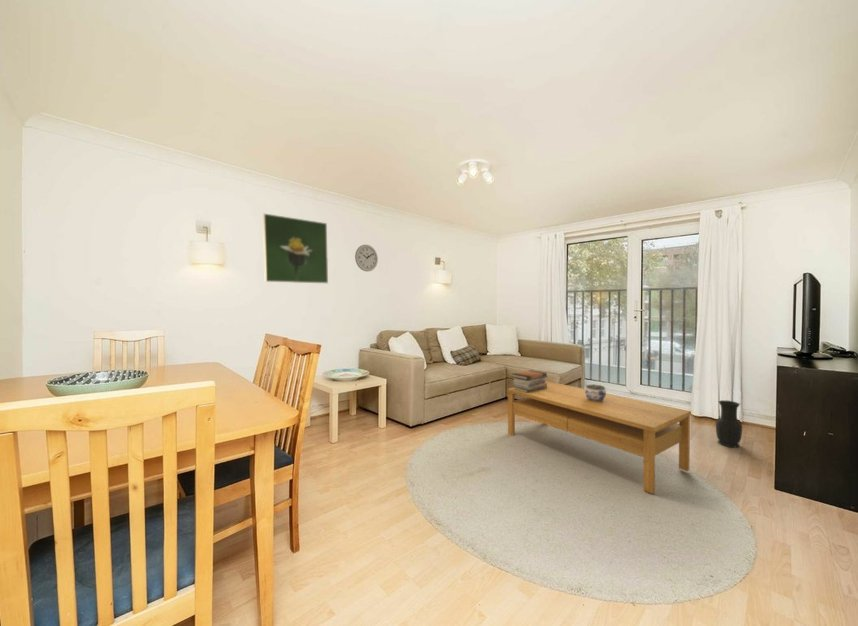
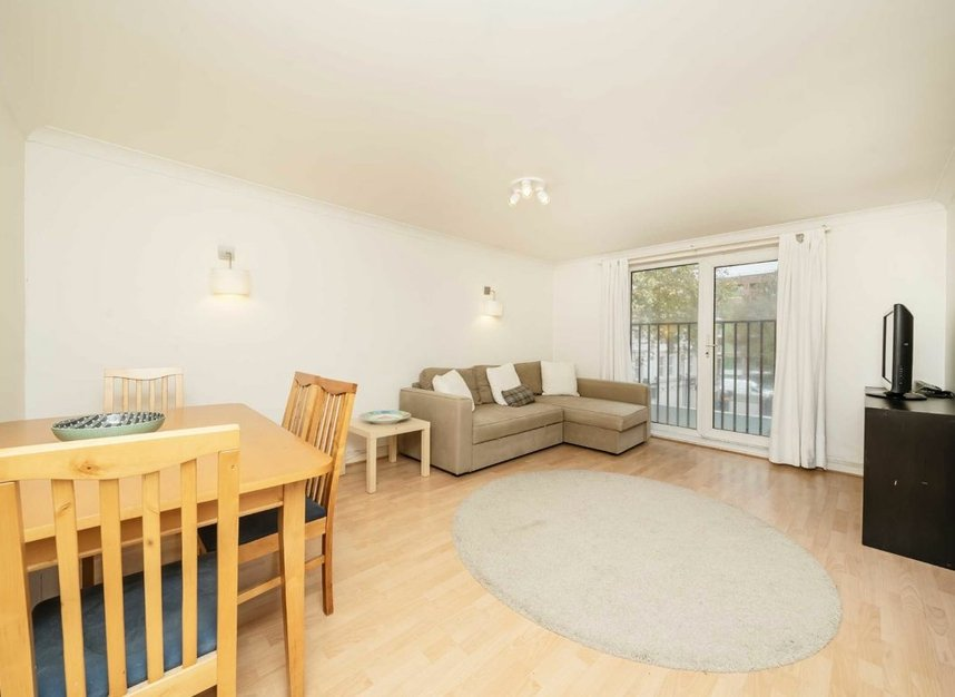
- coffee table (587, 424)
- vase (728, 423)
- wall clock (367, 258)
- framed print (297, 250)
- jar (595, 392)
- book stack (529, 380)
